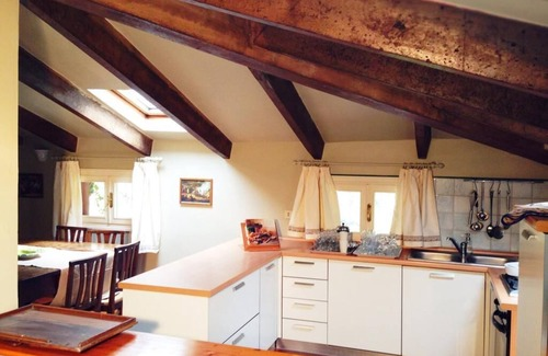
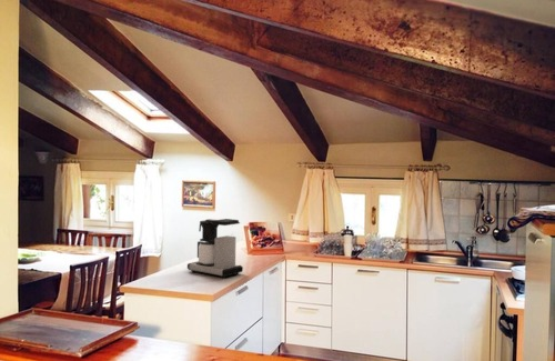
+ coffee maker (214, 245)
